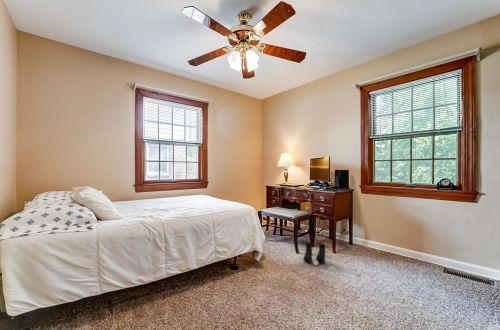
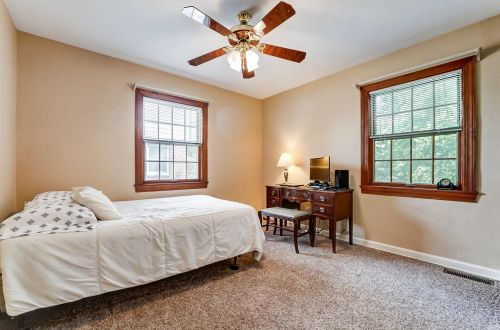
- boots (311, 251)
